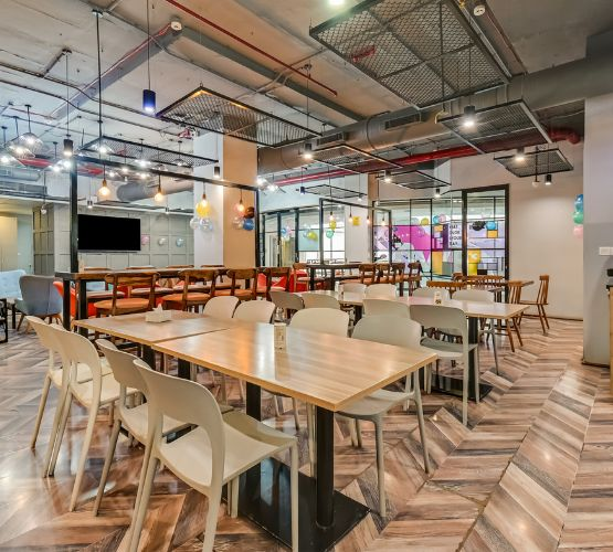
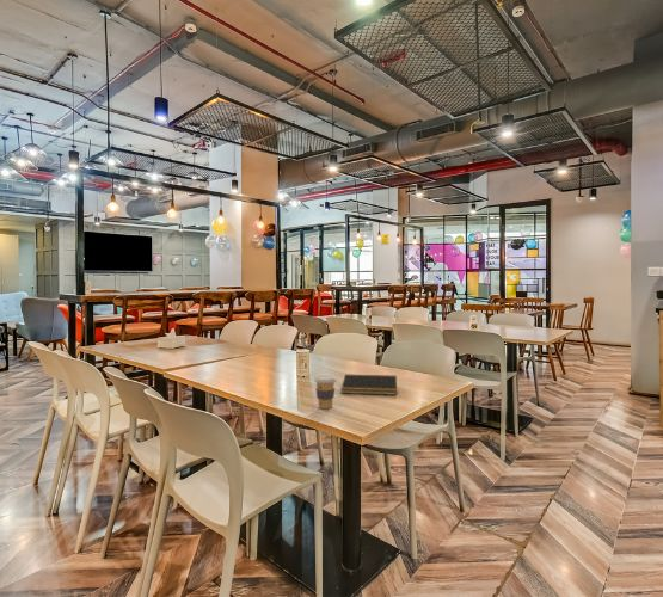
+ coffee cup (325, 392)
+ notepad (369, 383)
